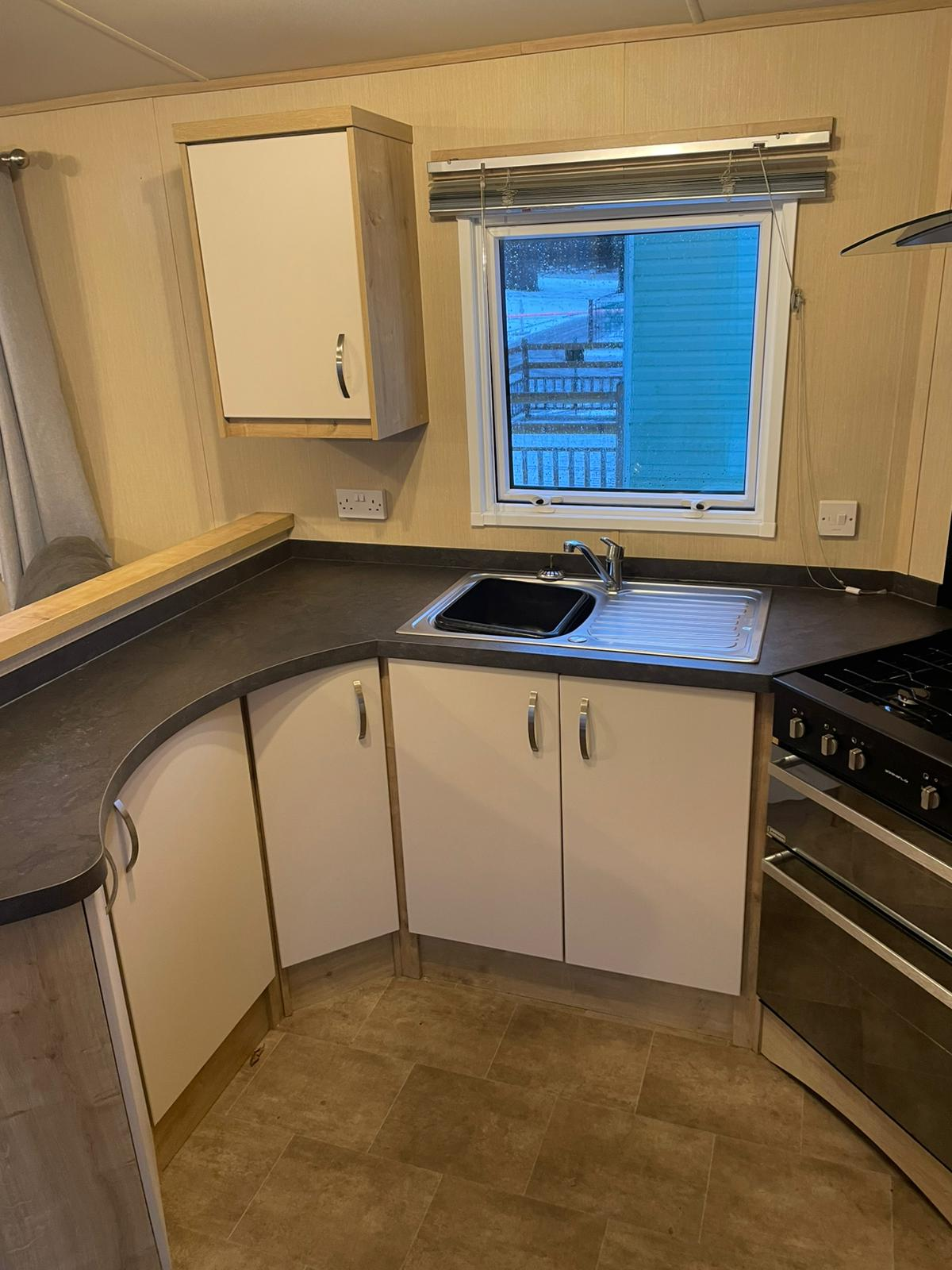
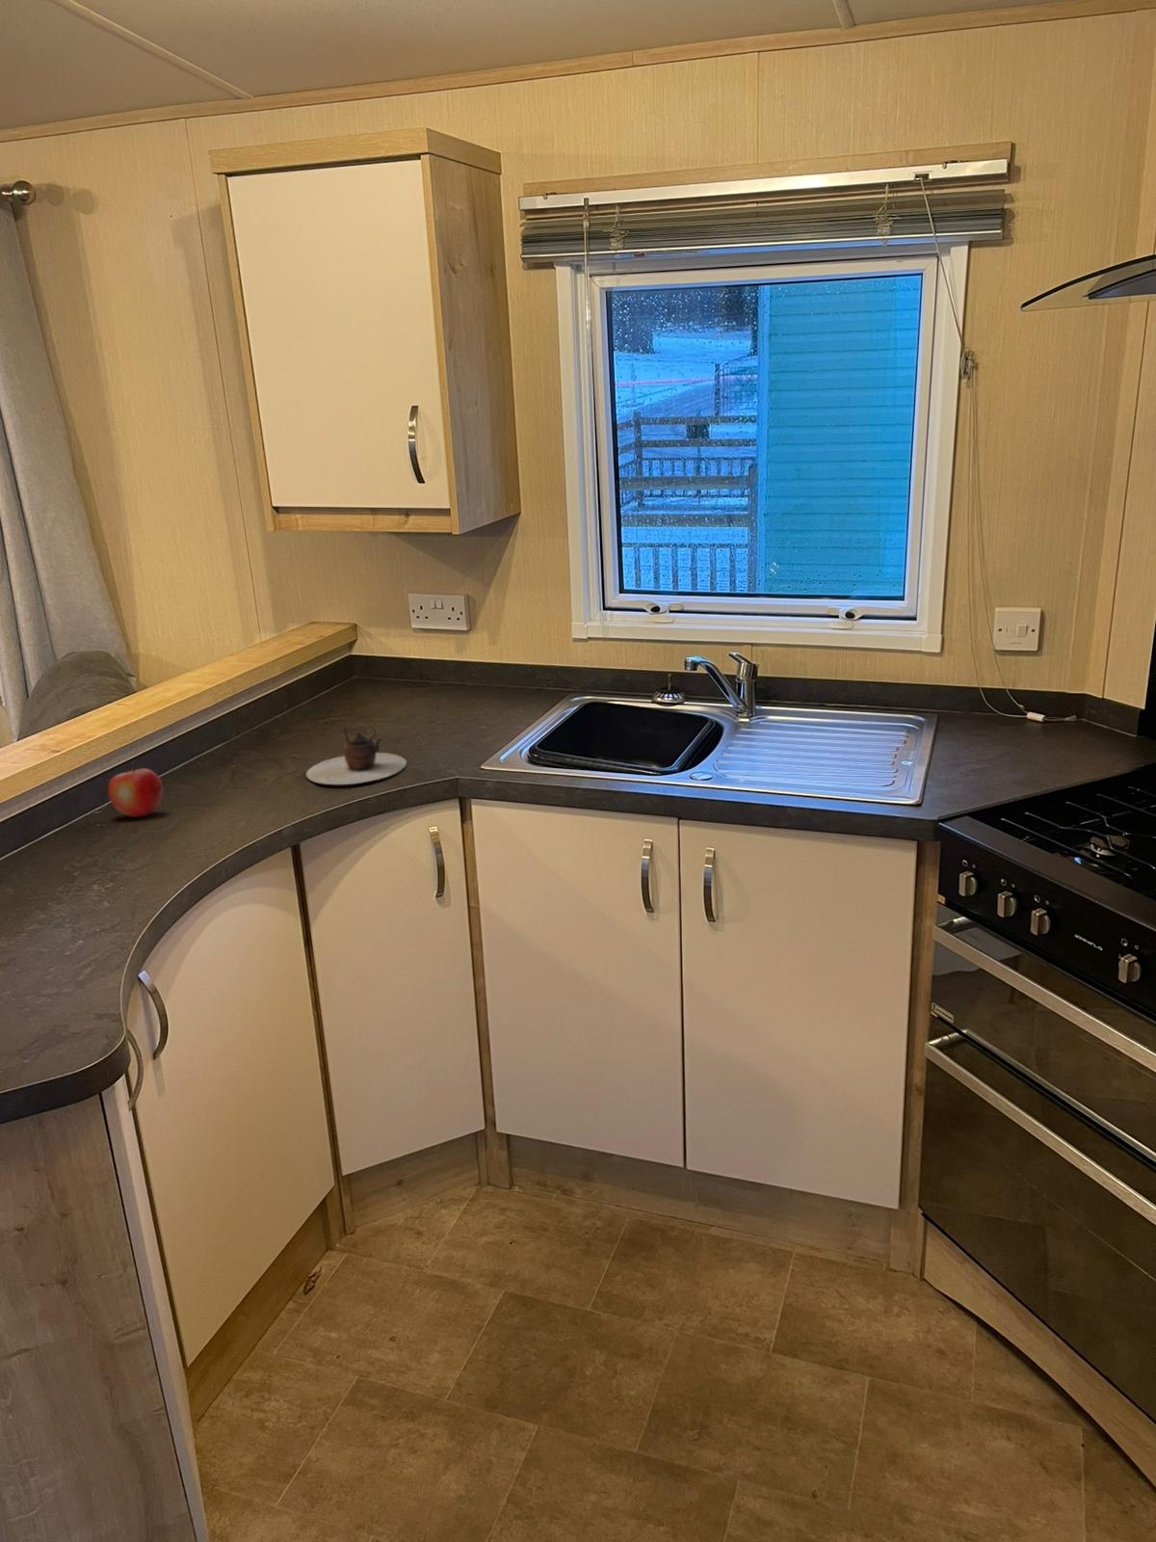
+ apple (135, 789)
+ teapot (353, 746)
